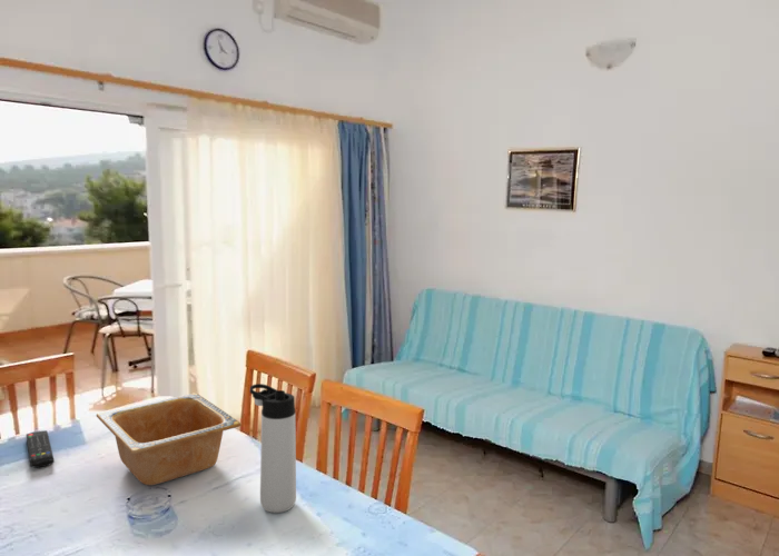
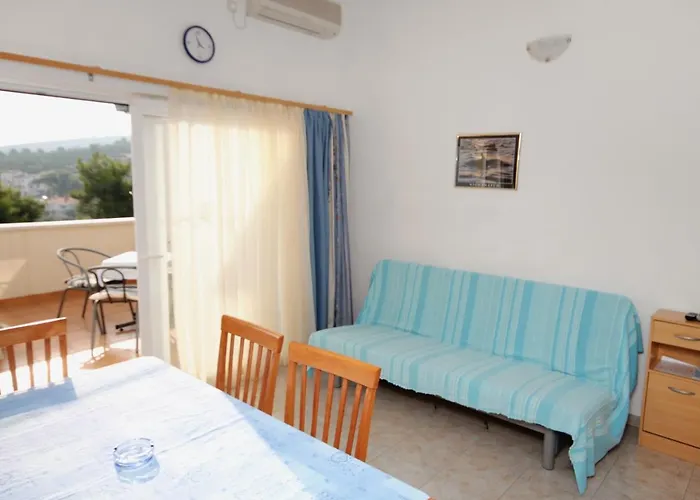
- serving bowl (168, 440)
- thermos bottle (272, 446)
- remote control (39, 448)
